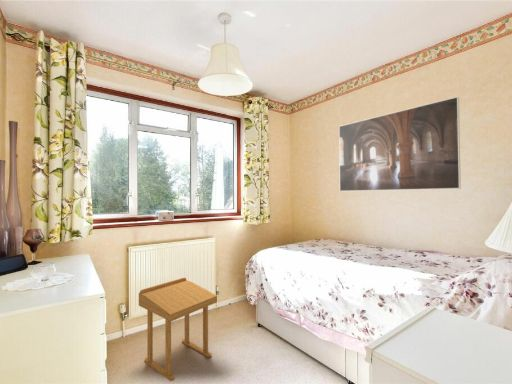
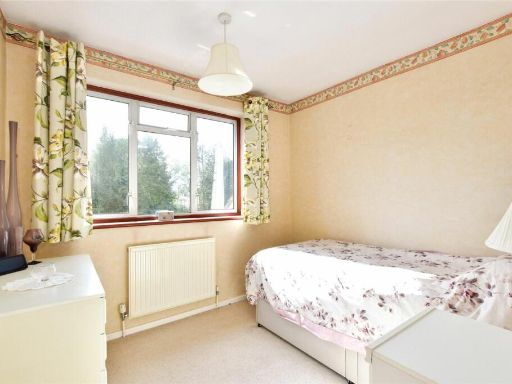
- side table (178, 318)
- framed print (389, 152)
